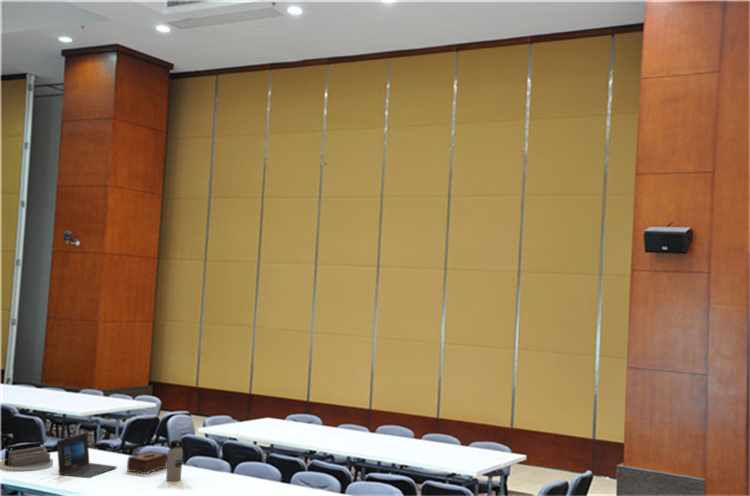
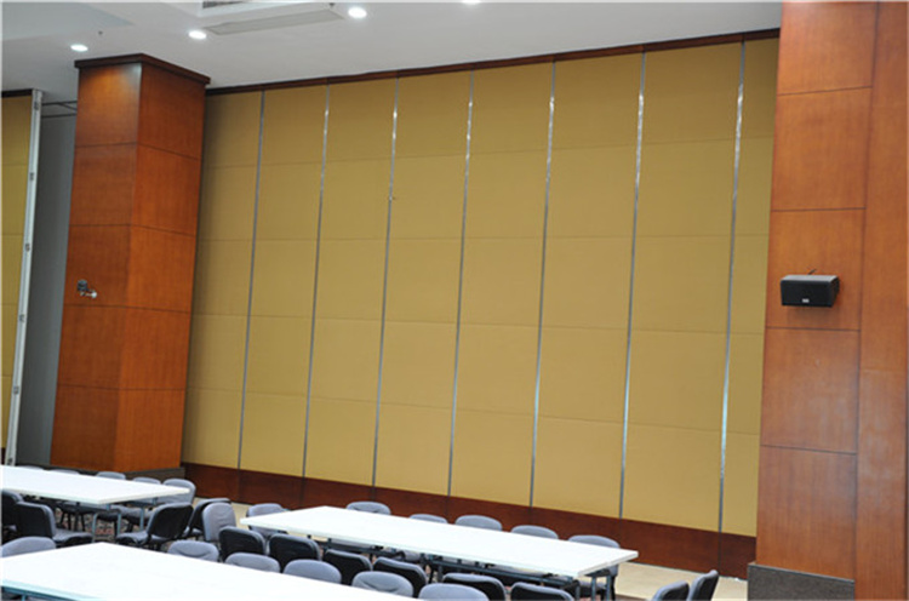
- laptop (87, 454)
- desk organizer (27, 455)
- tissue box (148, 462)
- water bottle (174, 460)
